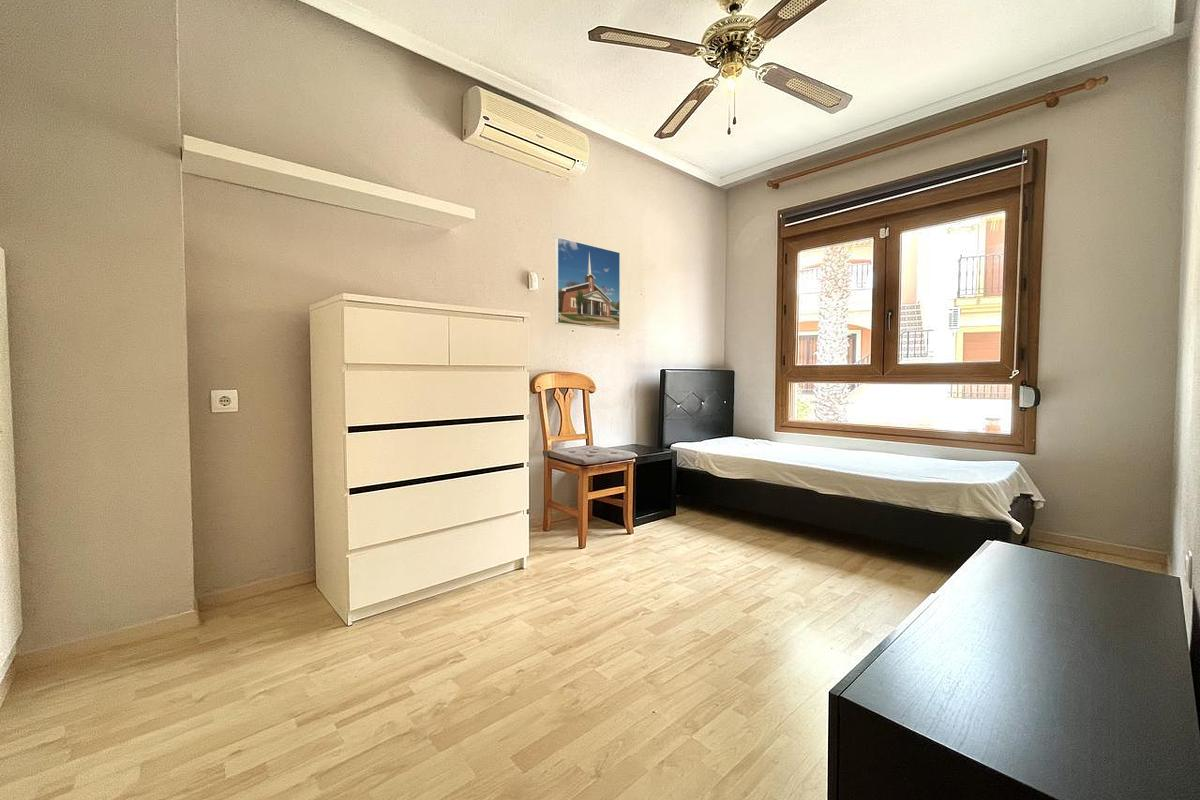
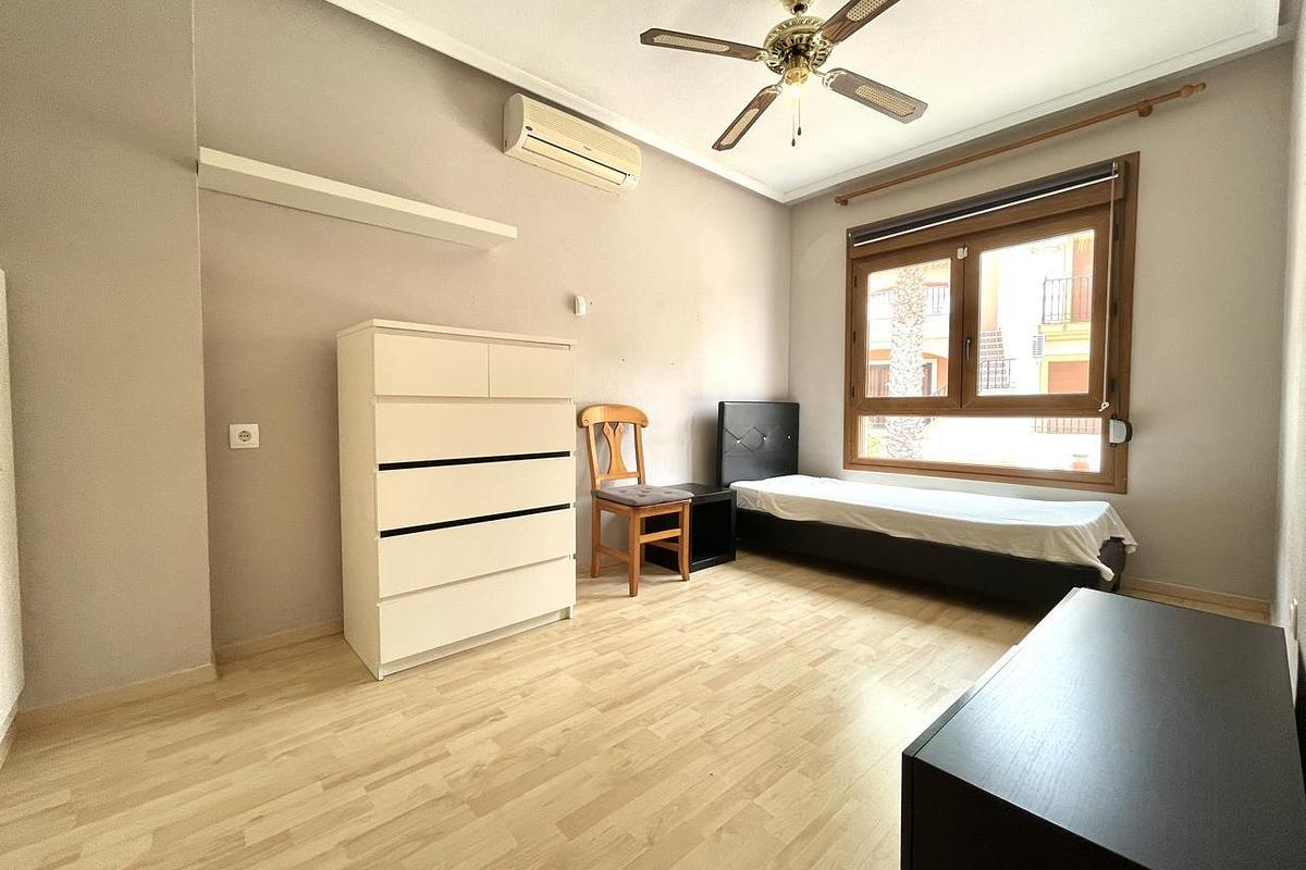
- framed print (589, 286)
